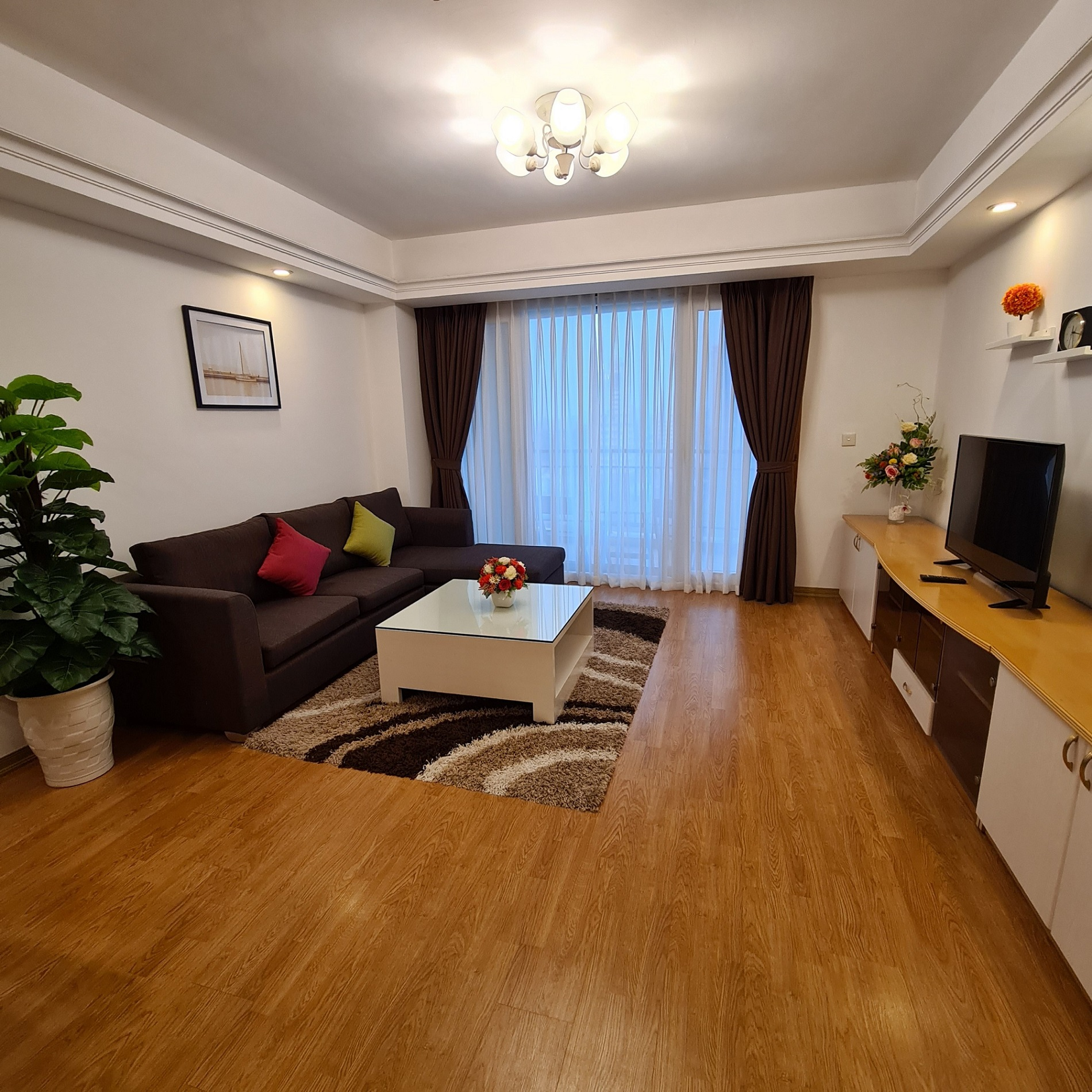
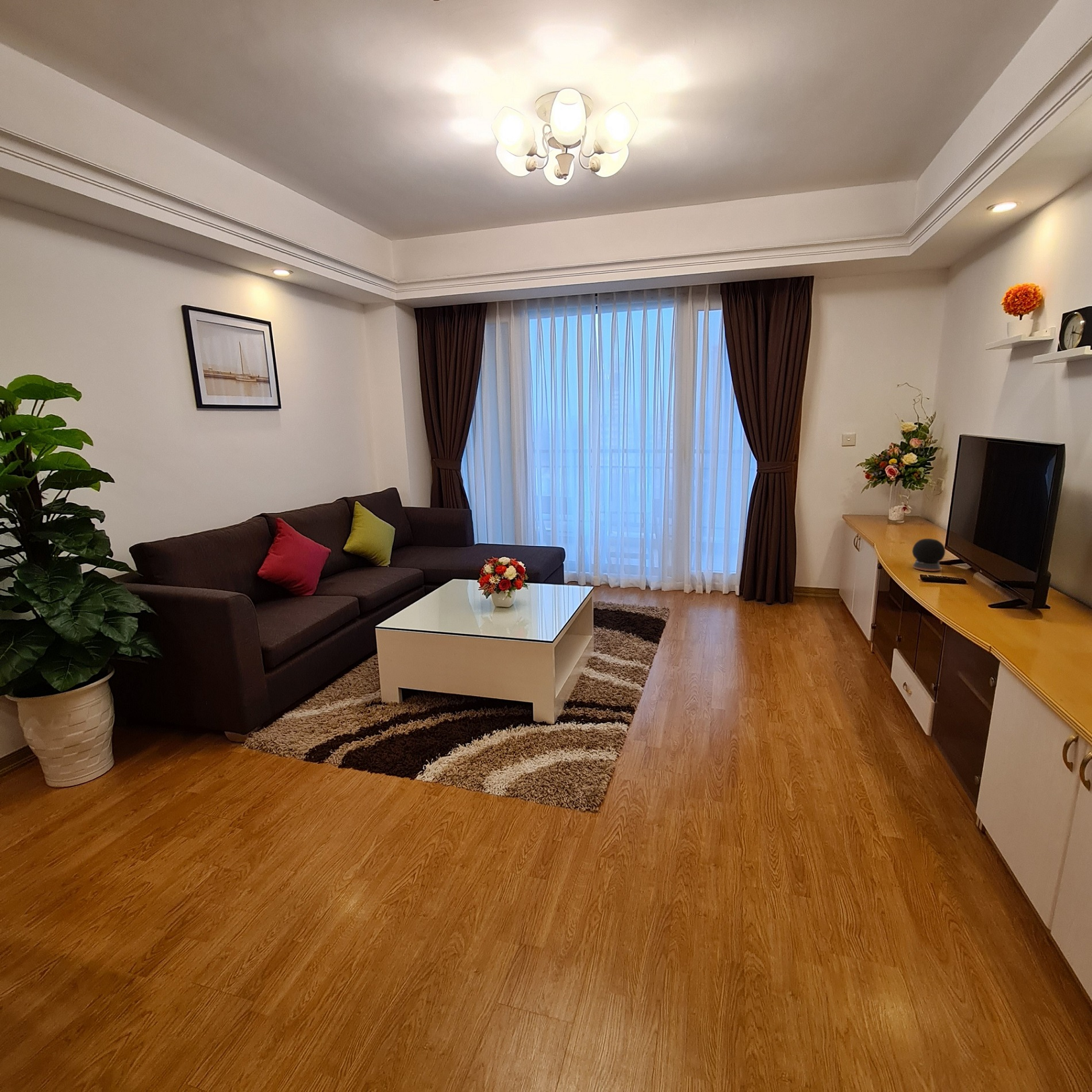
+ speaker (928, 553)
